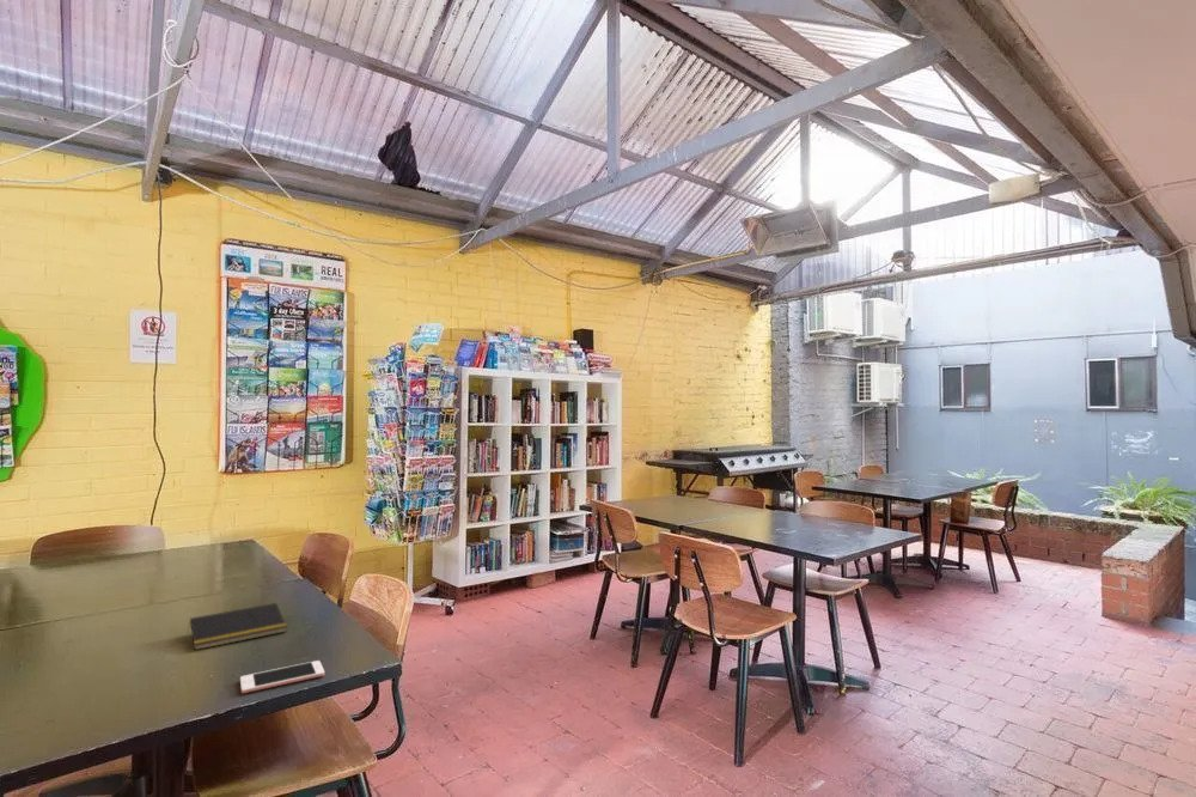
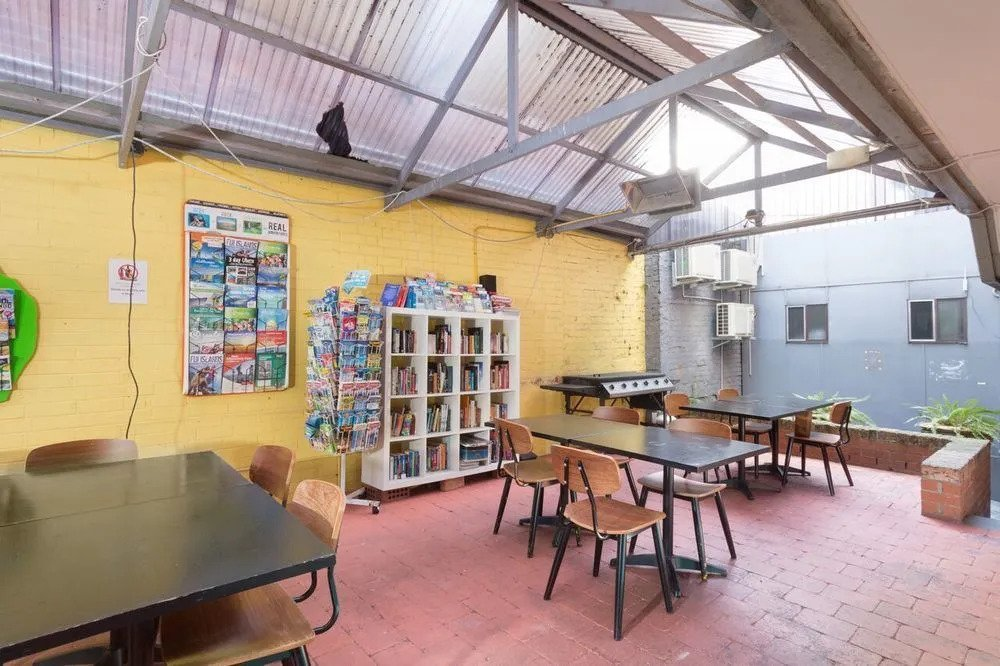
- cell phone (282, 676)
- notepad (238, 625)
